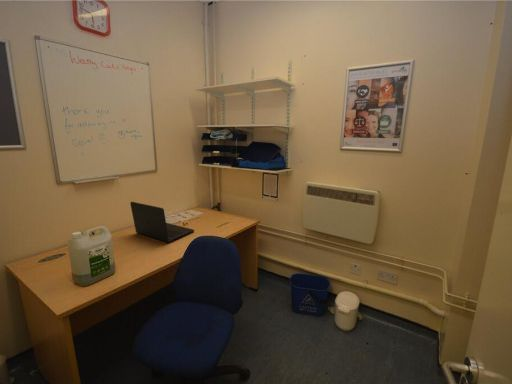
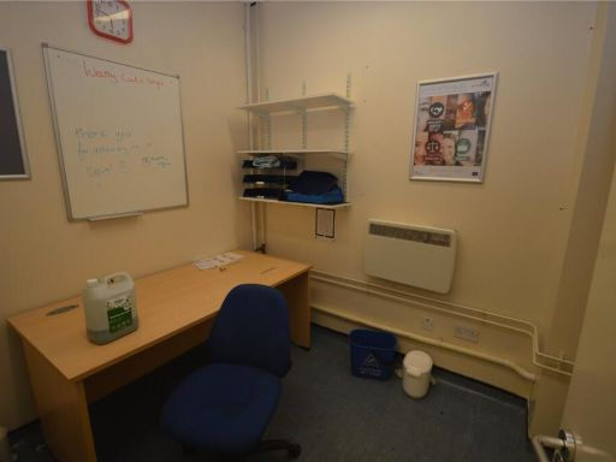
- laptop (163, 217)
